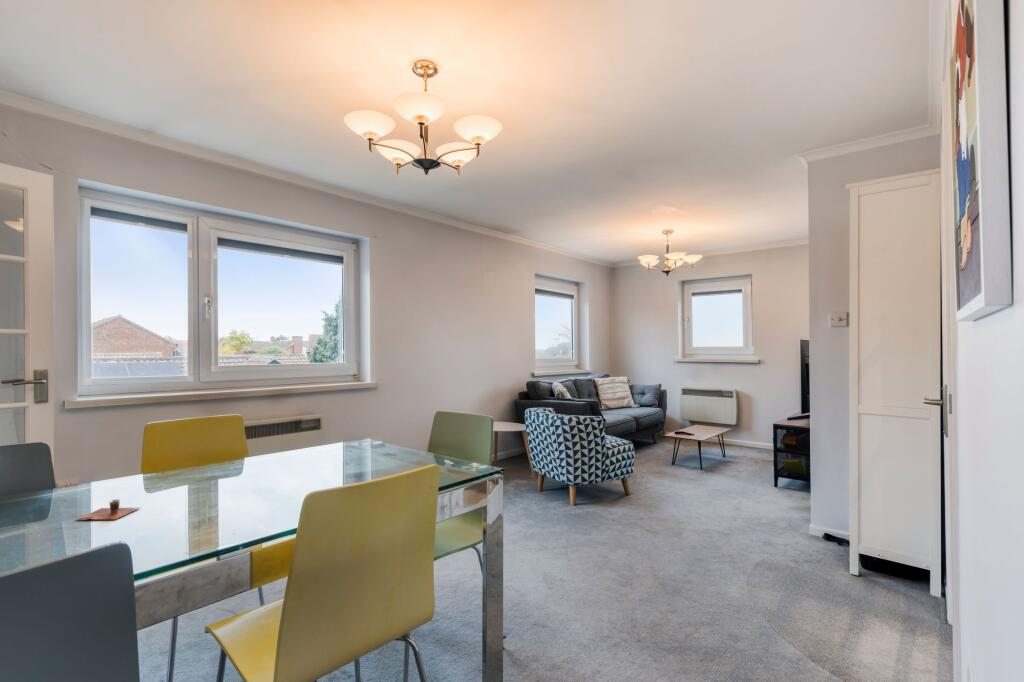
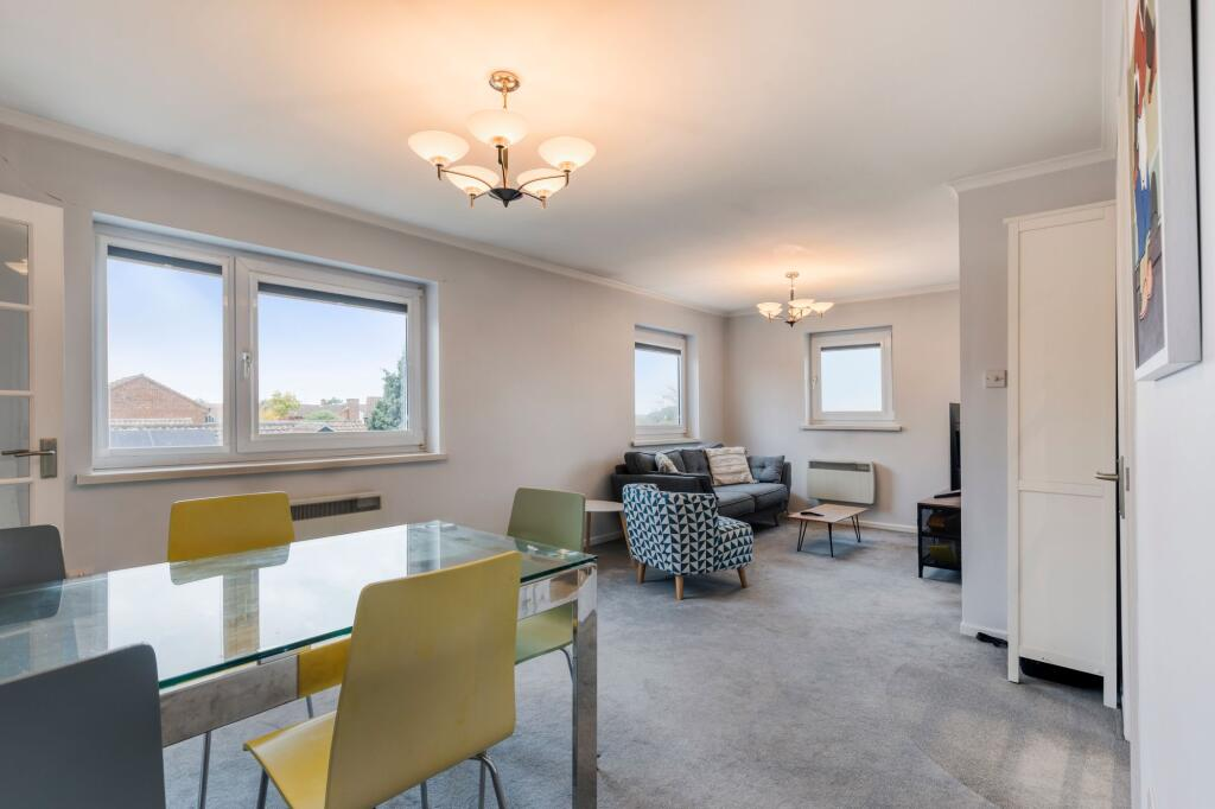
- cup (108, 508)
